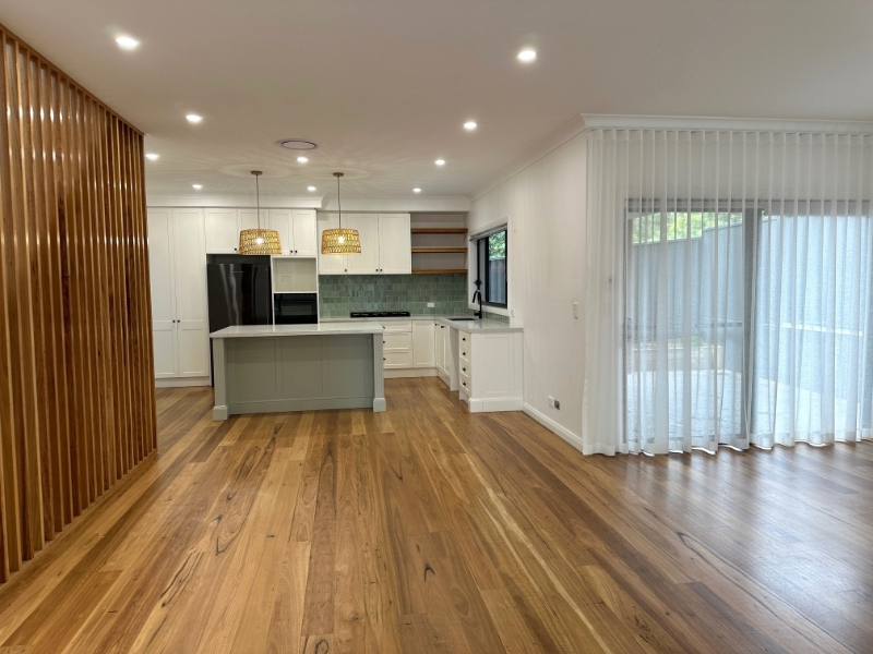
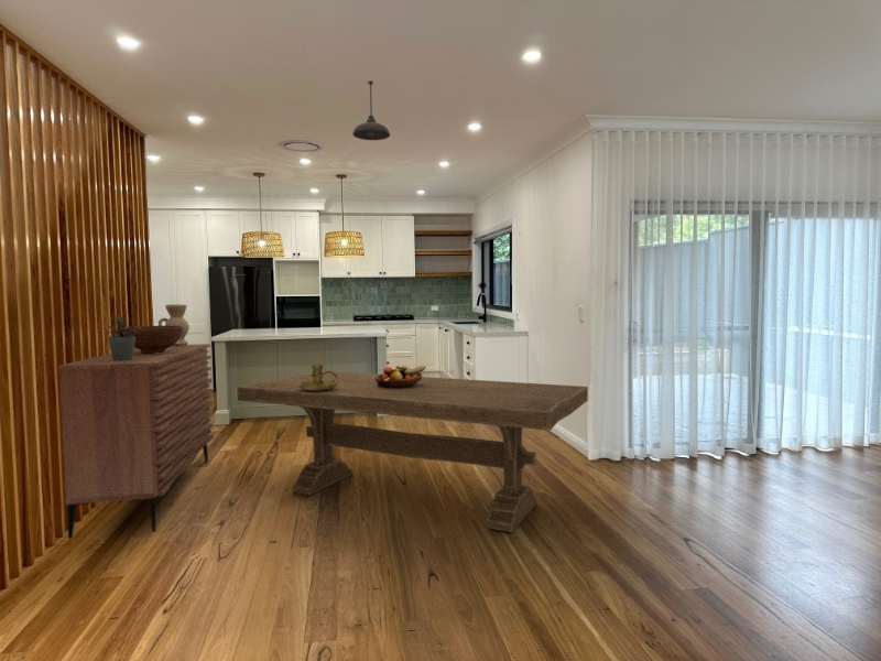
+ potted plant (123, 336)
+ sideboard (152, 423)
+ candle holder (320, 377)
+ dining table (407, 442)
+ fruit bowl (153, 339)
+ pendant light (370, 108)
+ fruit bowl (399, 375)
+ vase (173, 324)
